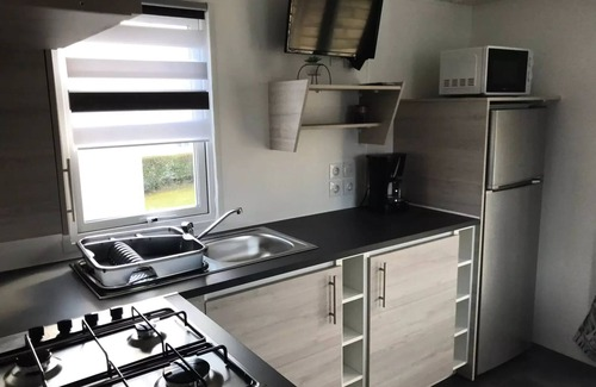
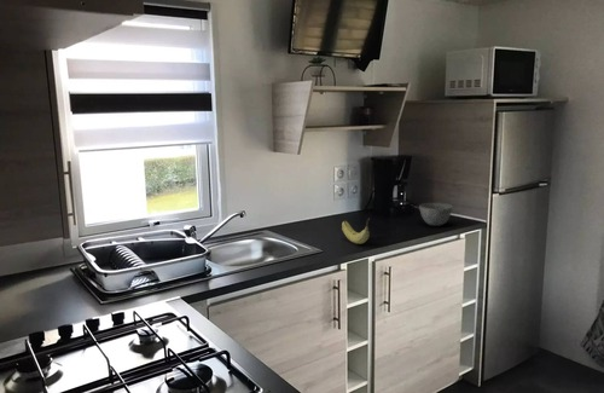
+ fruit (353, 230)
+ bowl (435, 215)
